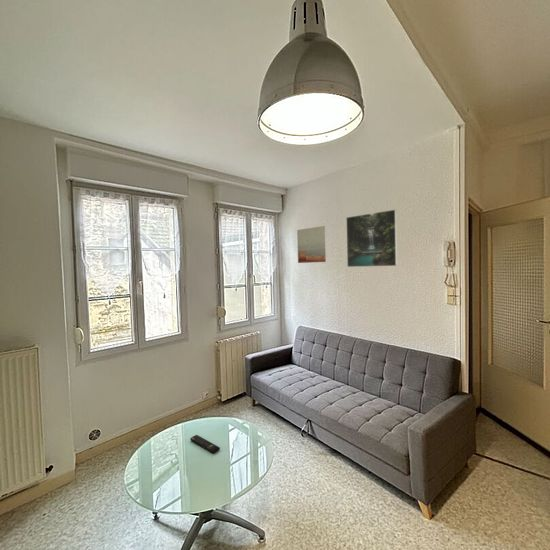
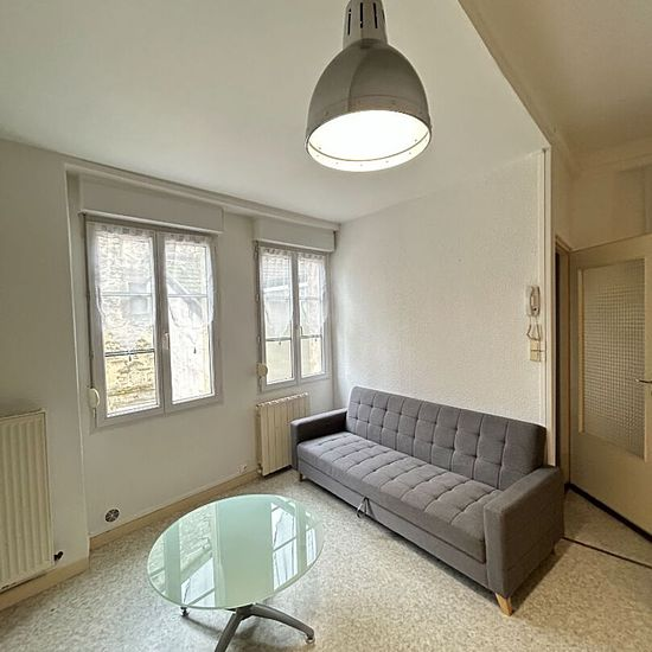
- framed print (370, 240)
- remote control (204, 443)
- wall art (310, 245)
